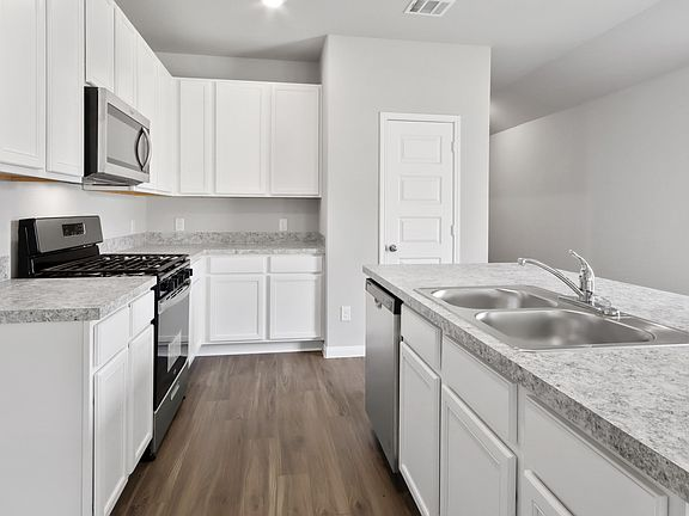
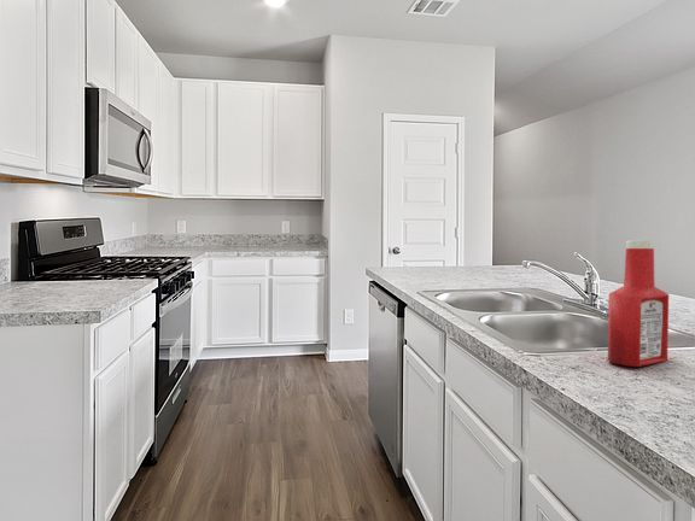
+ soap bottle (638, 300)
